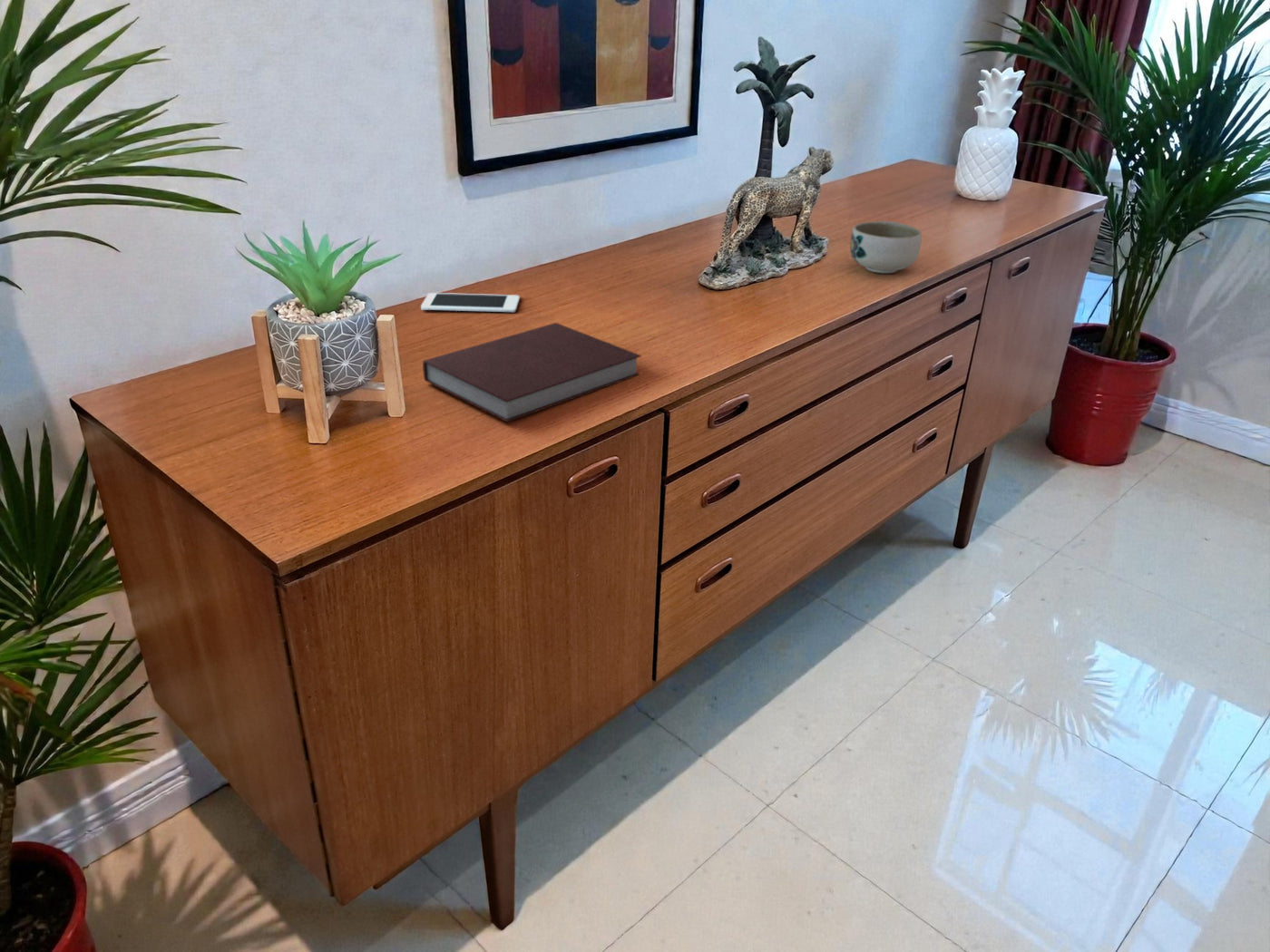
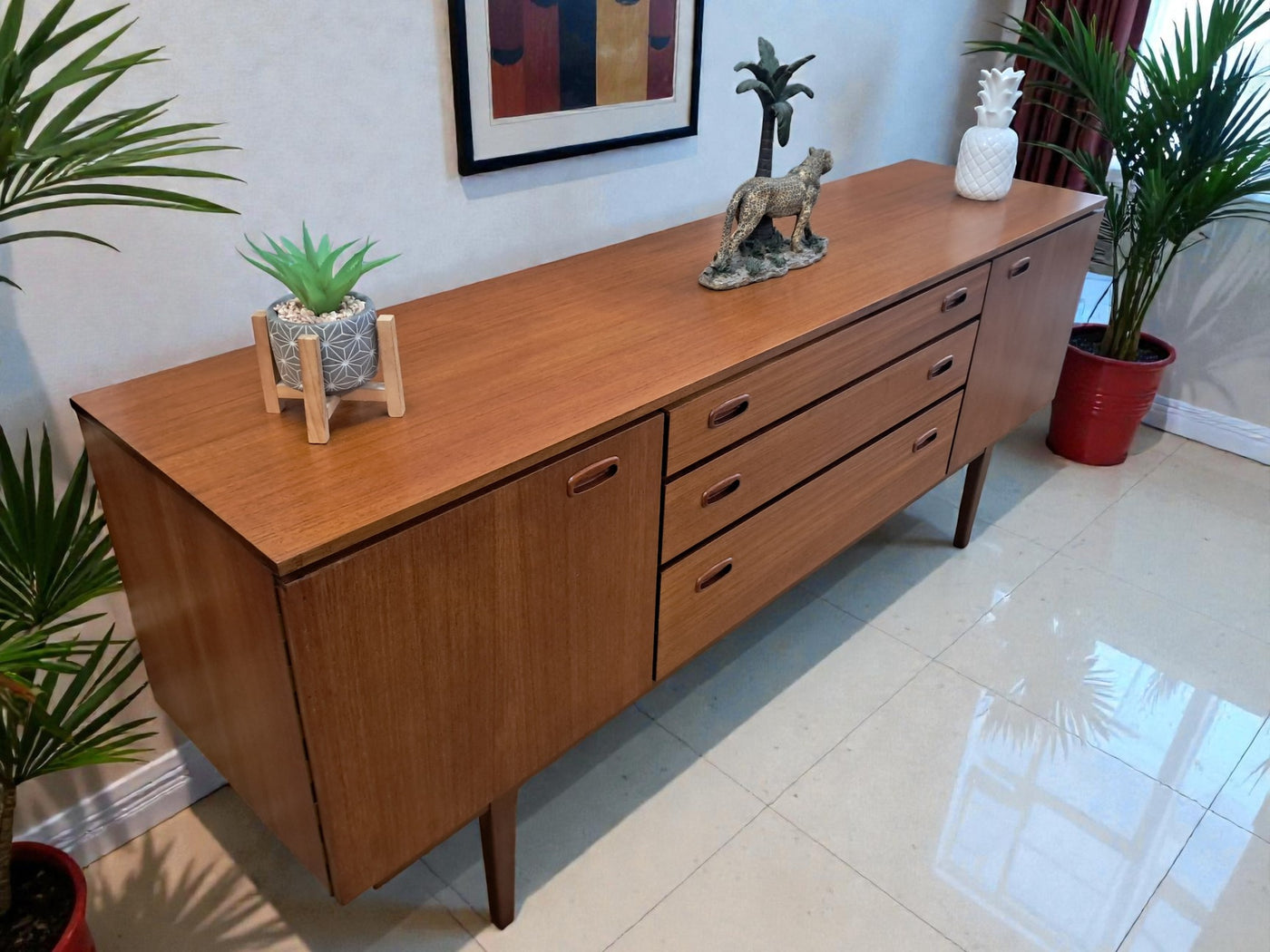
- bowl (884, 248)
- notebook (533, 367)
- cell phone (471, 302)
